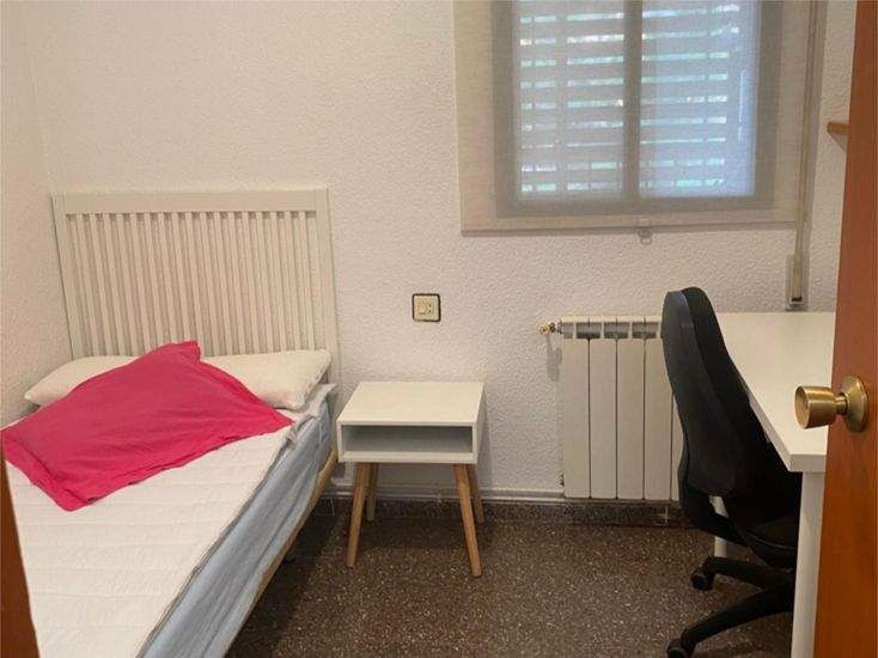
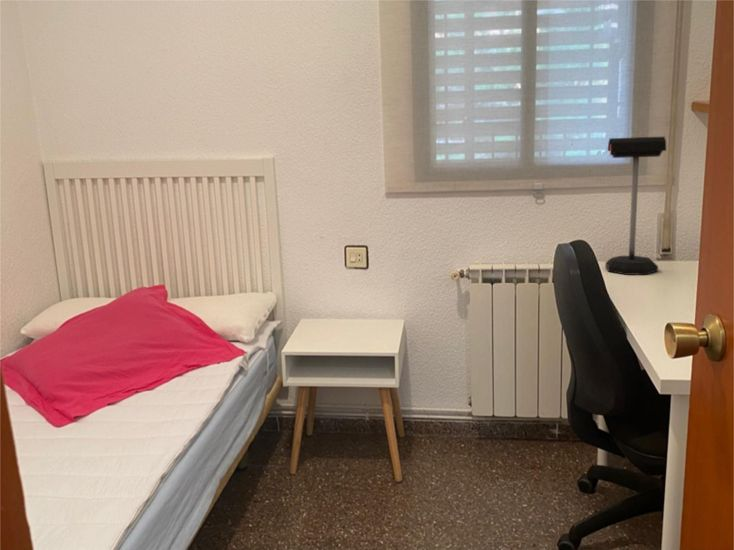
+ mailbox (634, 204)
